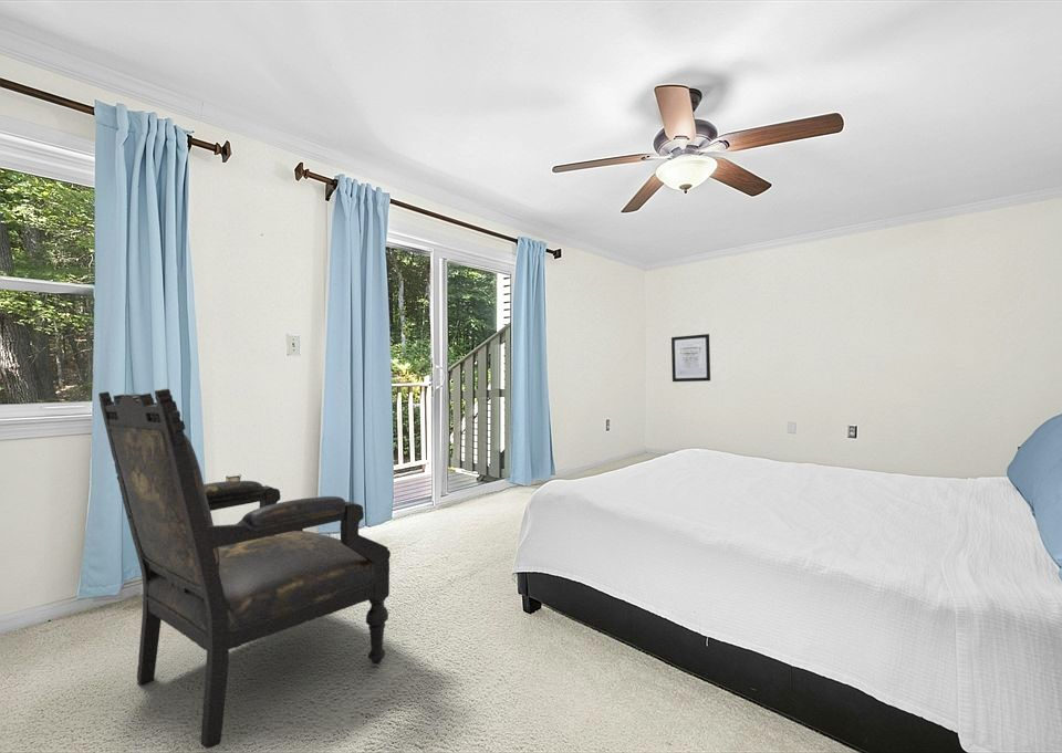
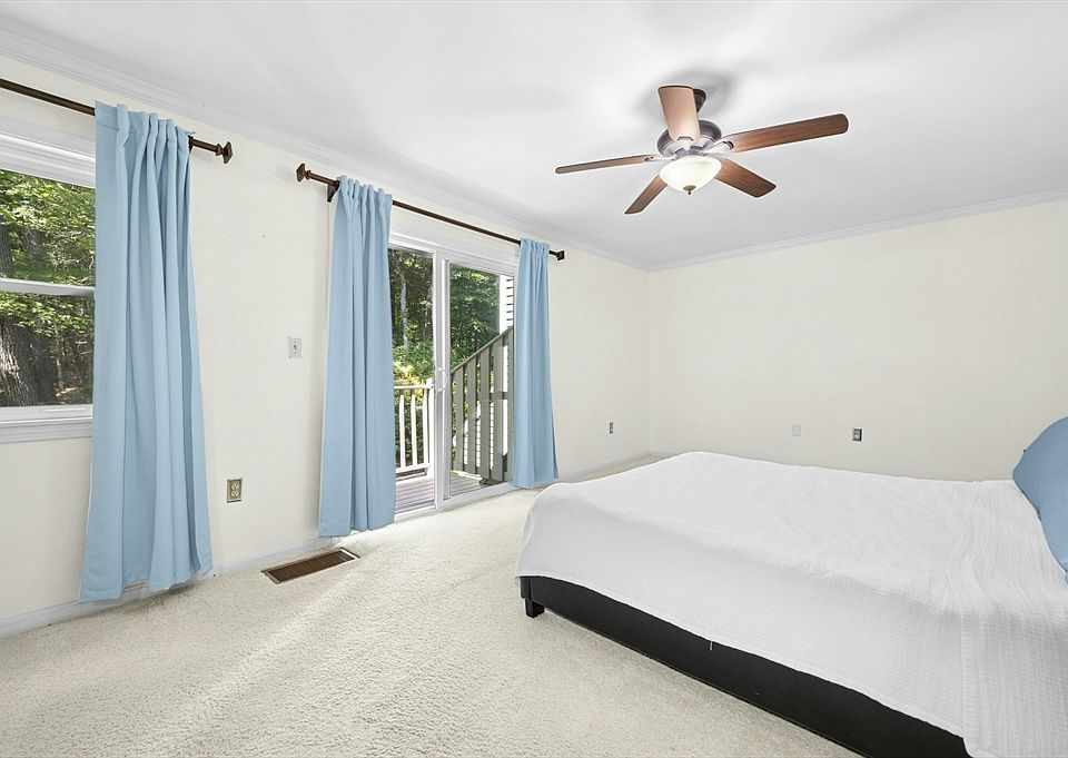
- armchair (252, 531)
- wall art (690, 358)
